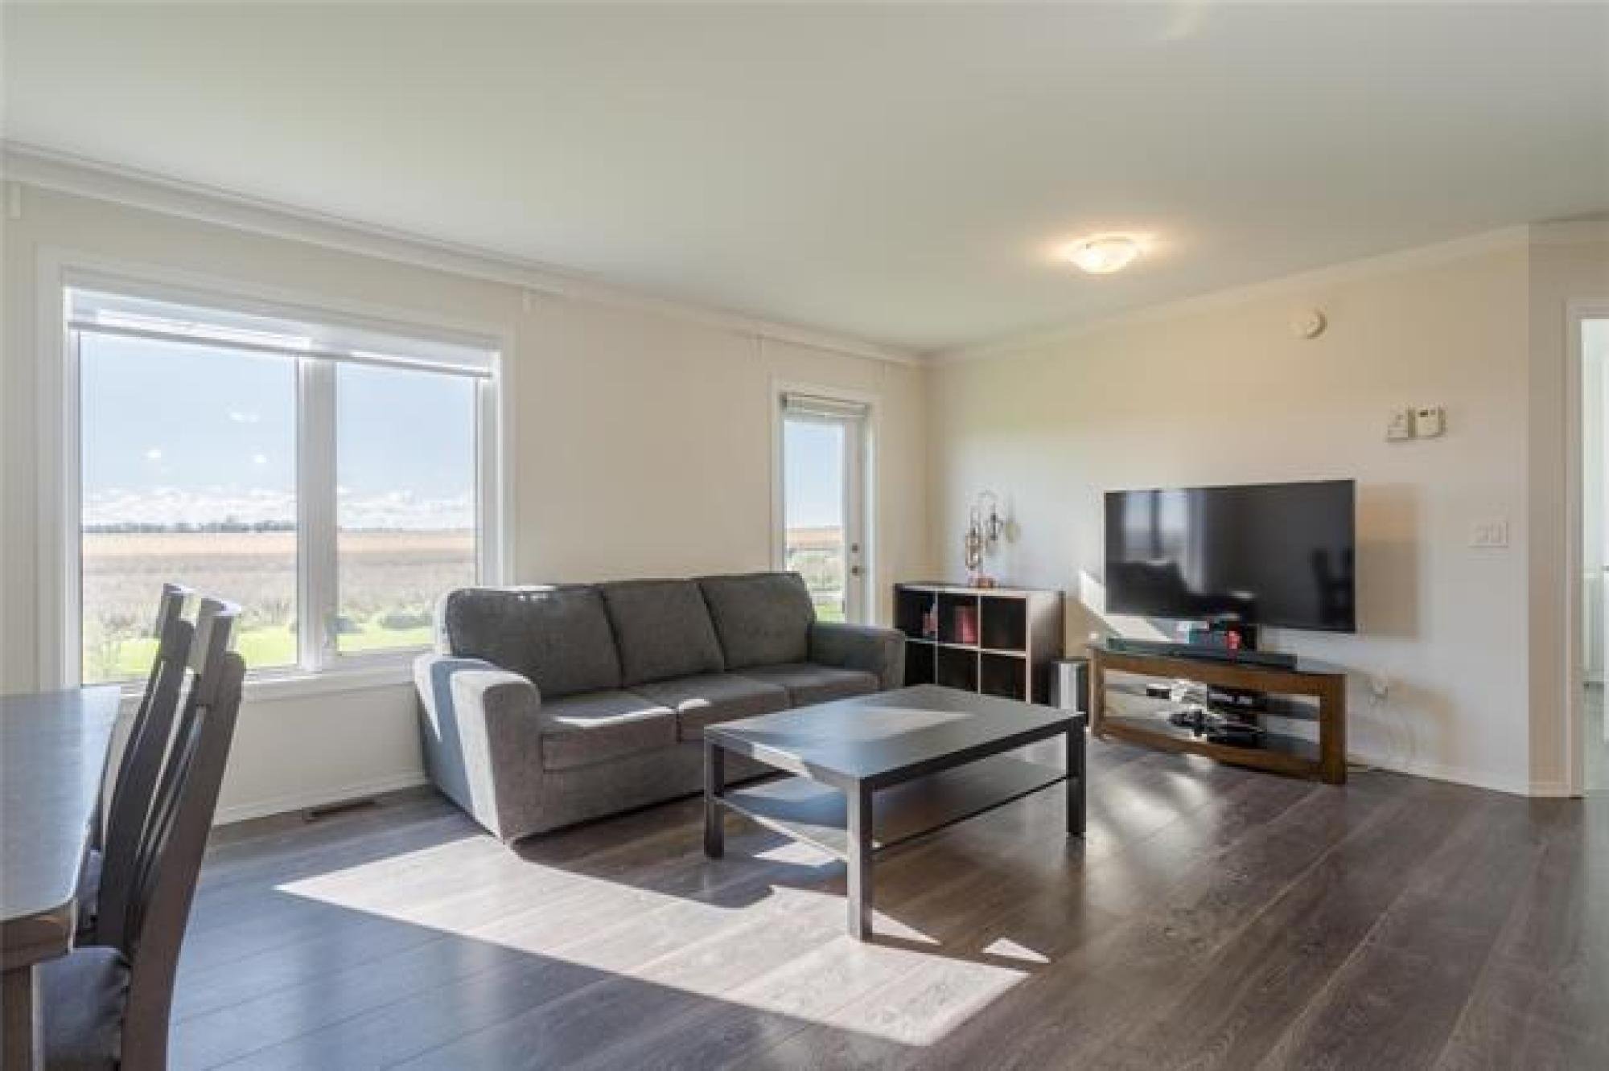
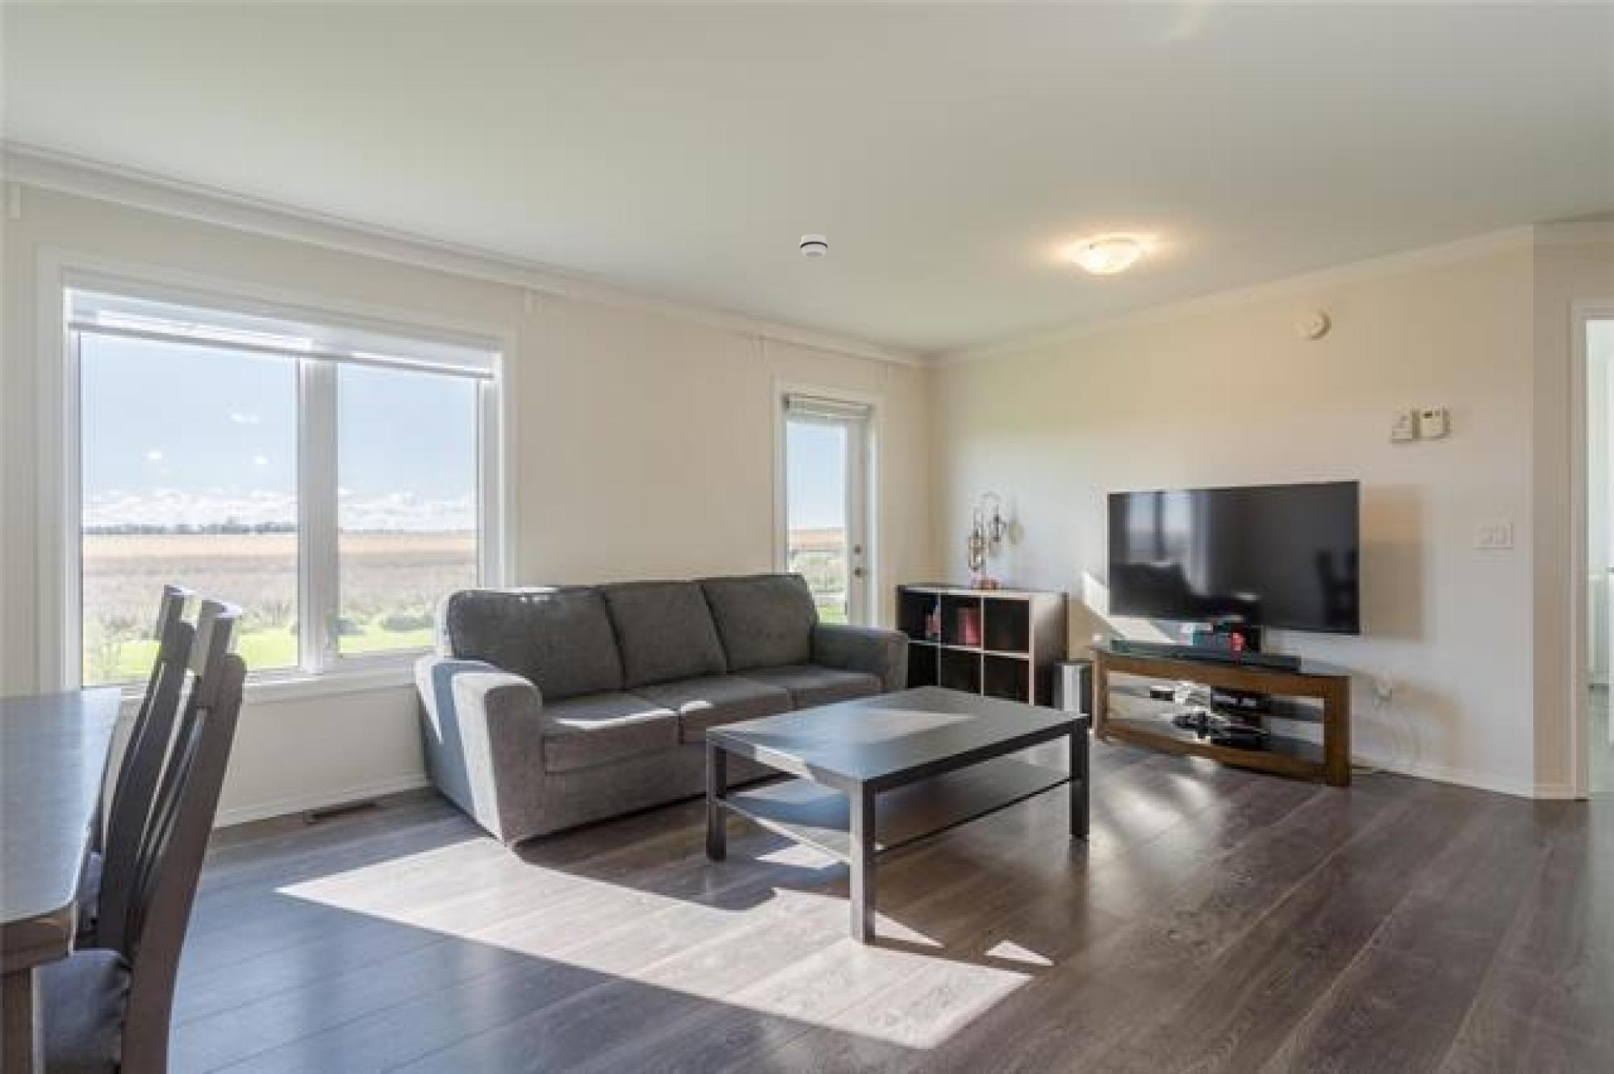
+ smoke detector (813, 246)
